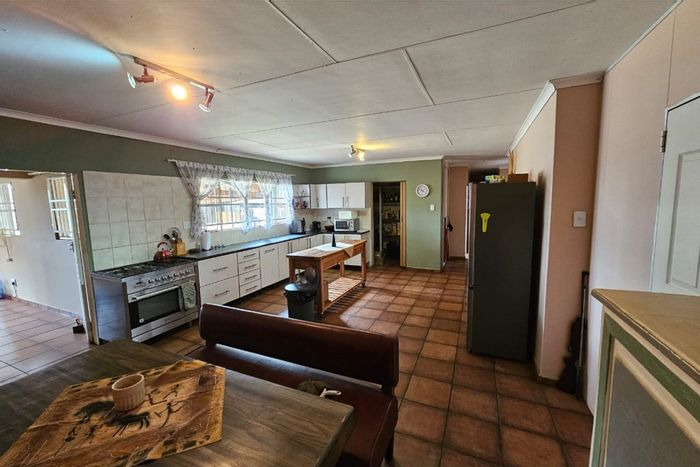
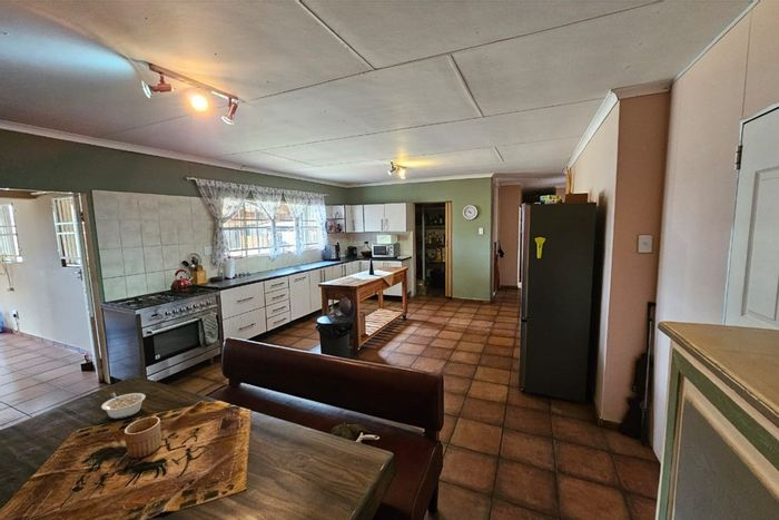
+ legume (122, 405)
